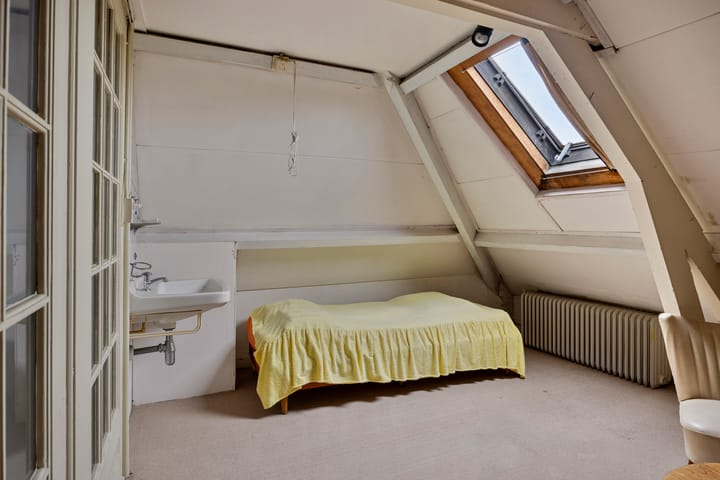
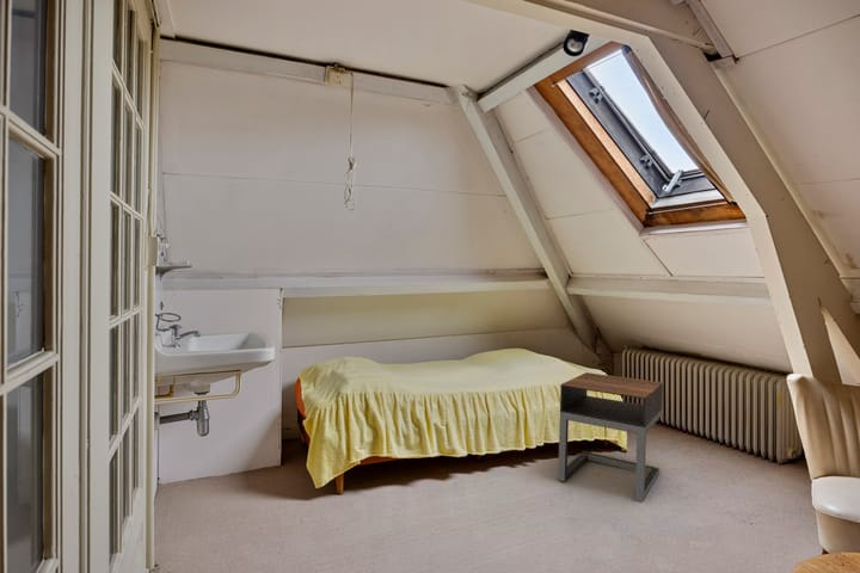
+ nightstand (610, 427)
